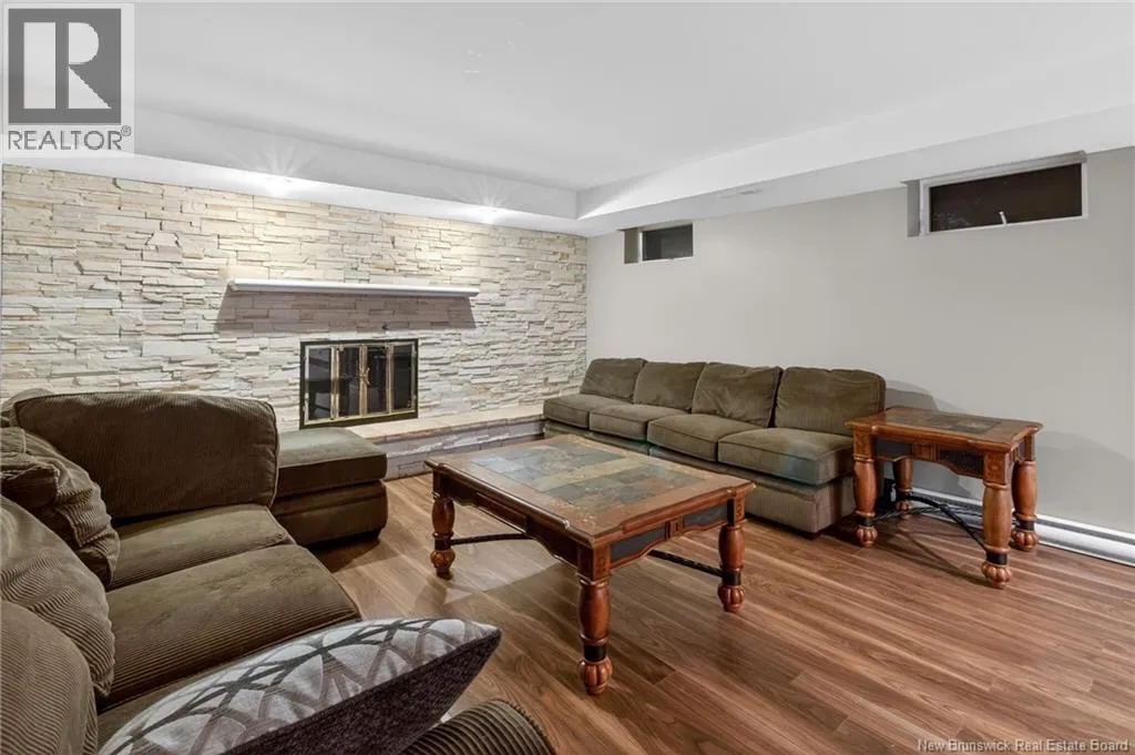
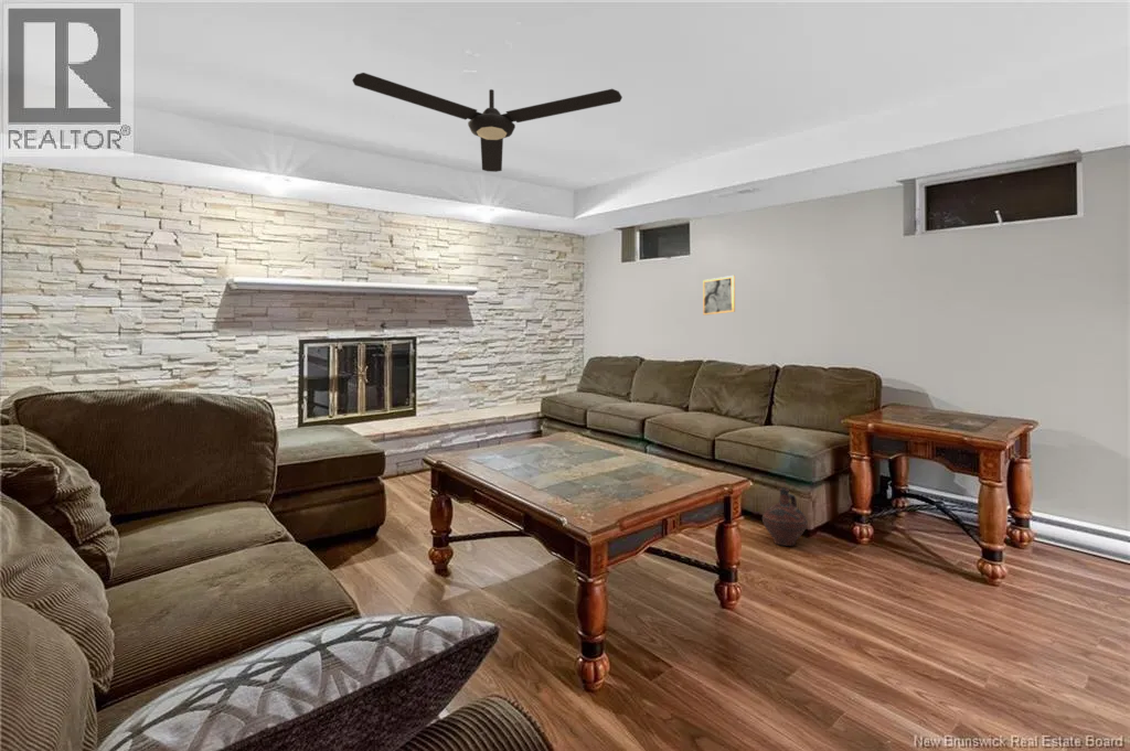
+ ceramic jug (783, 515)
+ ceiling fan (491, 126)
+ wall art (718, 296)
